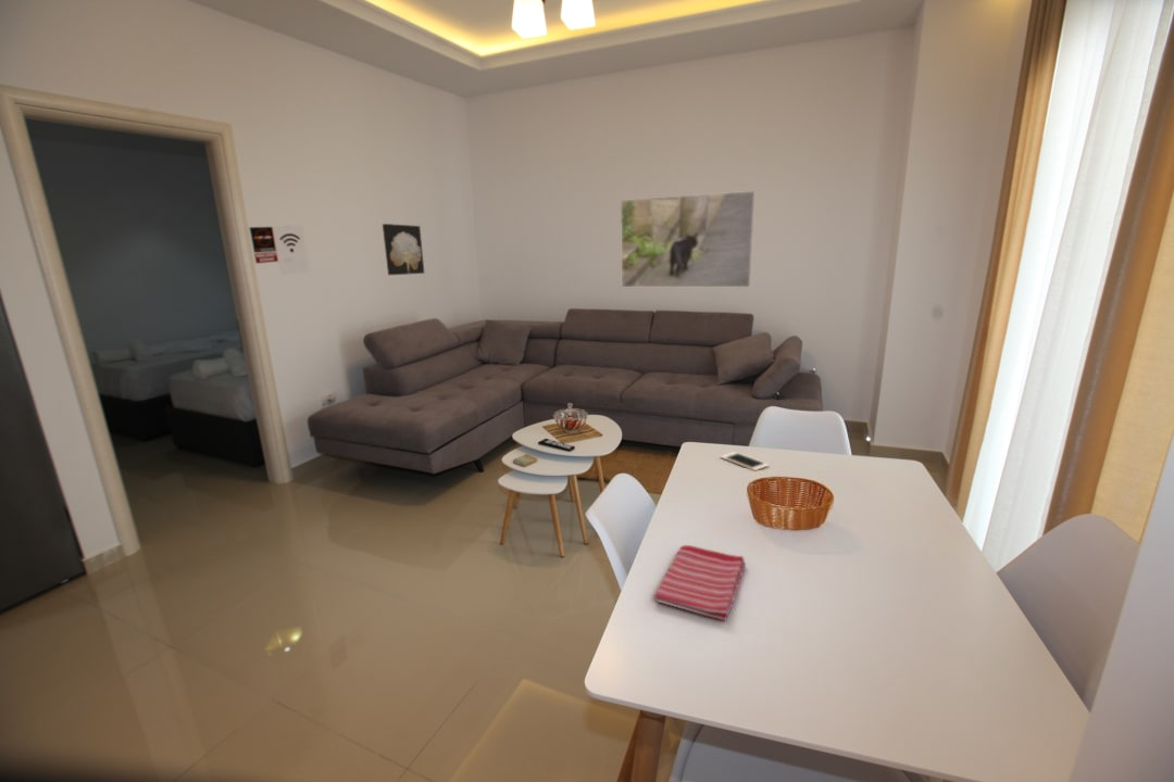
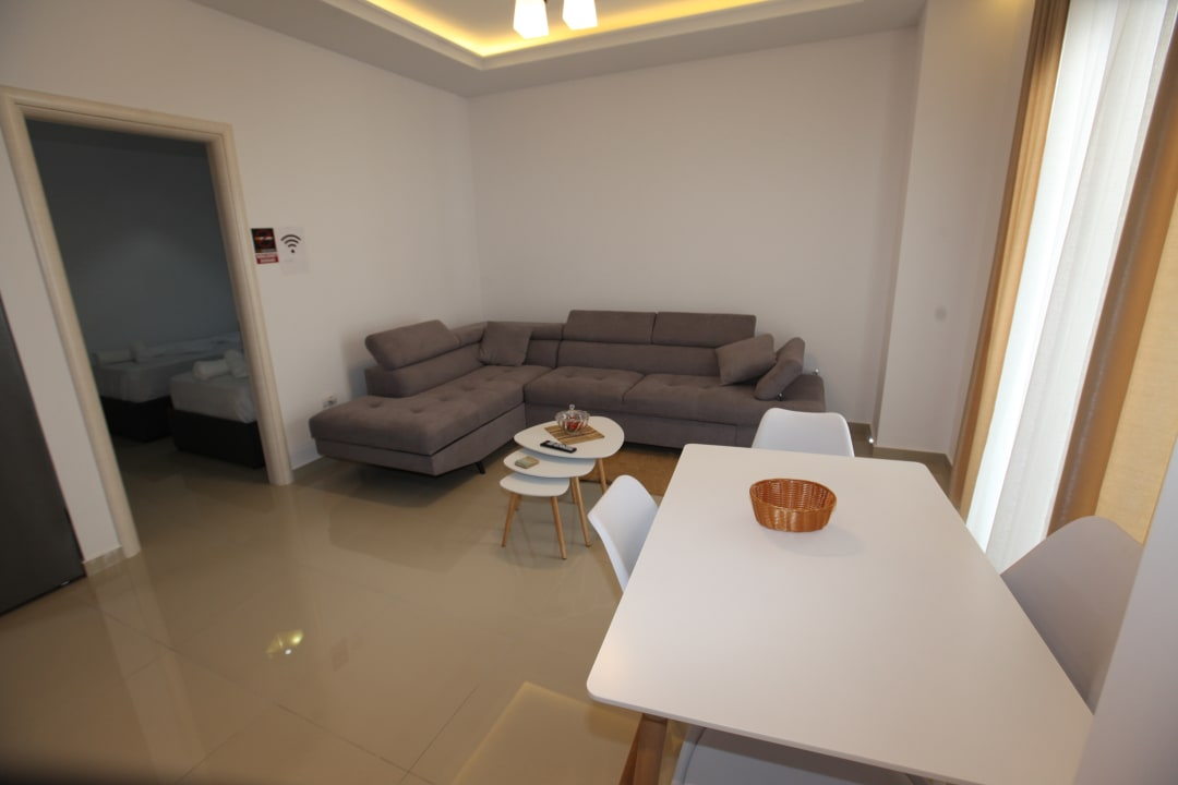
- dish towel (701, 578)
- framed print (684, 242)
- cell phone (744, 461)
- wall art (403, 250)
